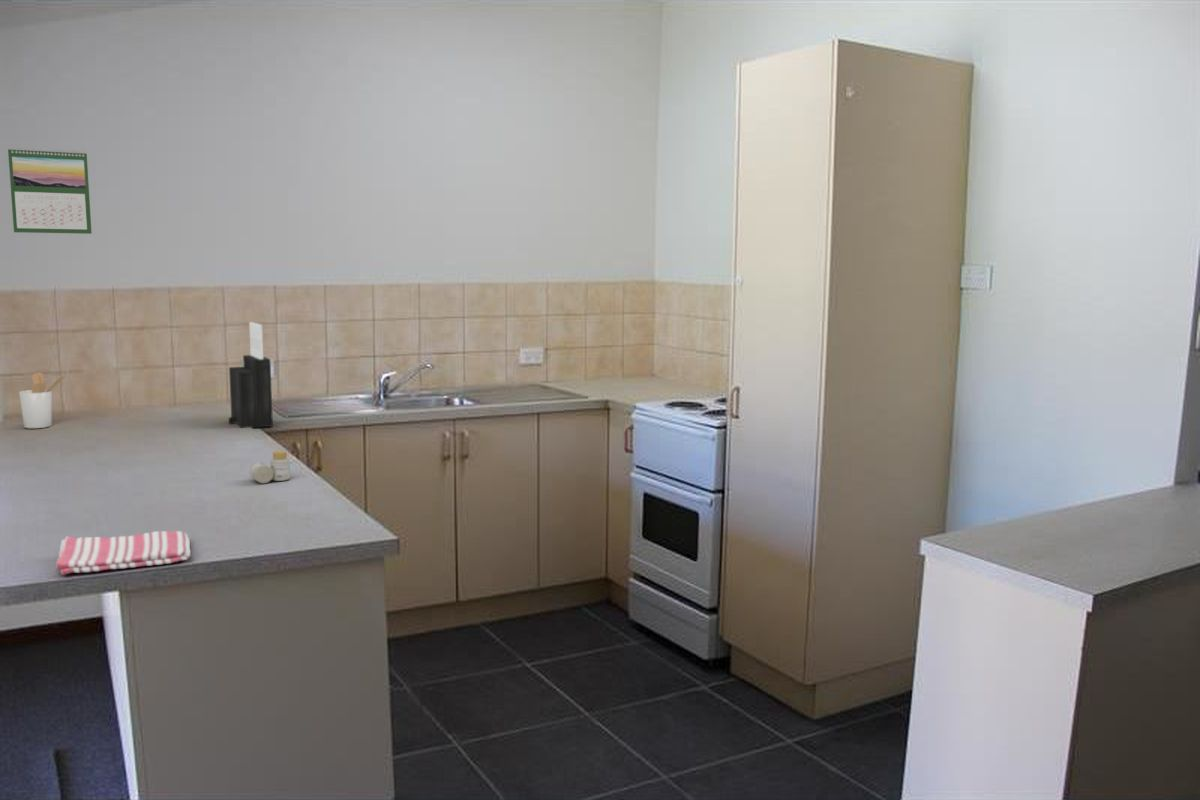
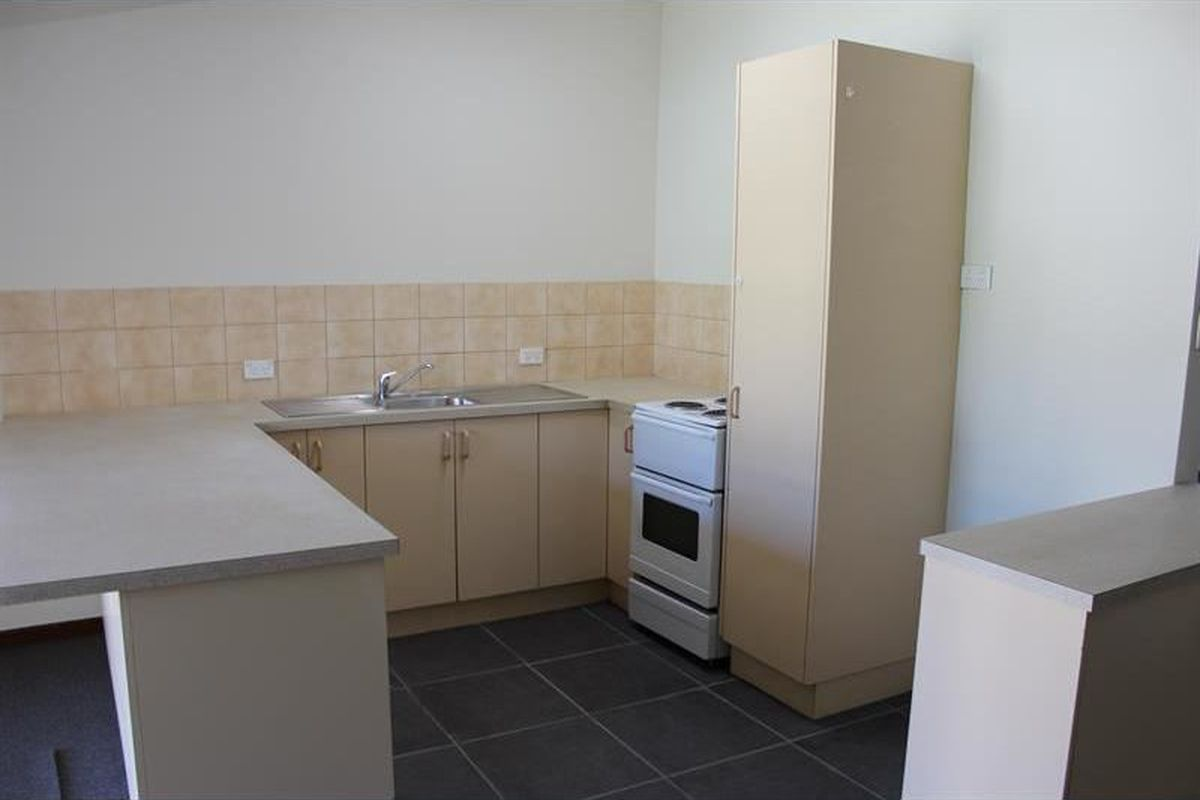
- dish towel (125, 549)
- calendar (50, 190)
- knife block (246, 374)
- utensil holder (44, 400)
- pill bottle (269, 466)
